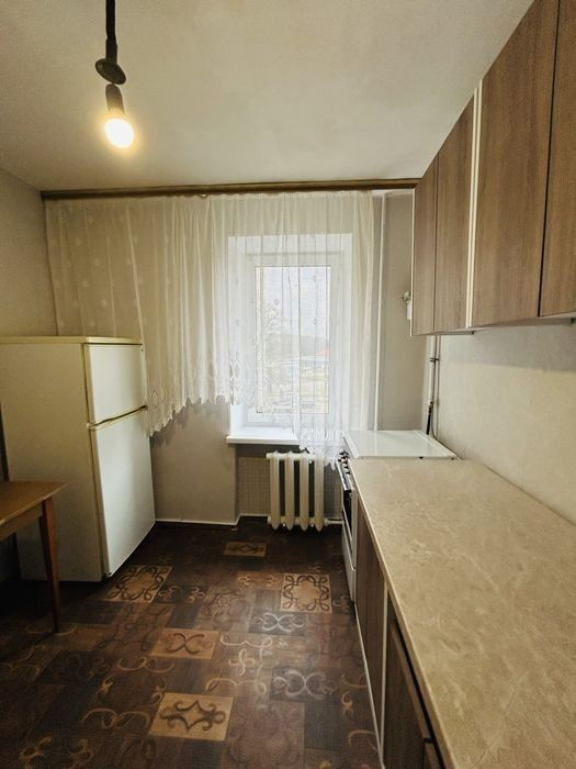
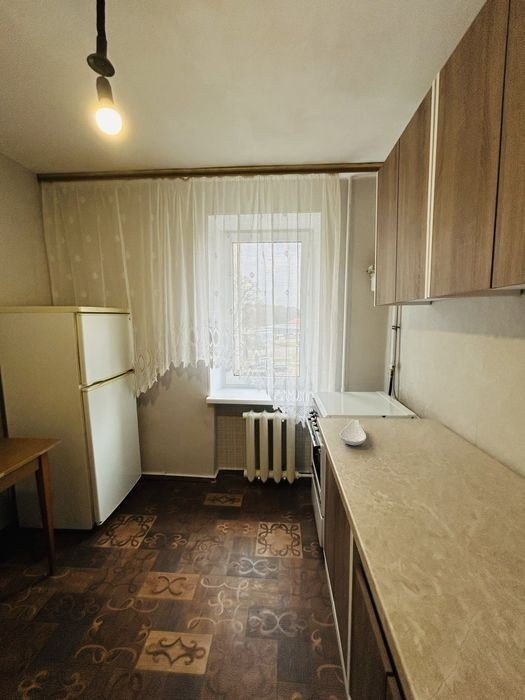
+ spoon rest (353, 431)
